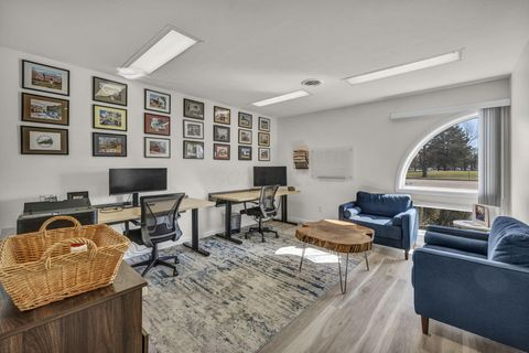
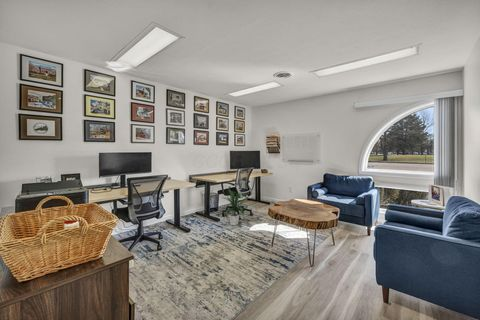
+ indoor plant (235, 206)
